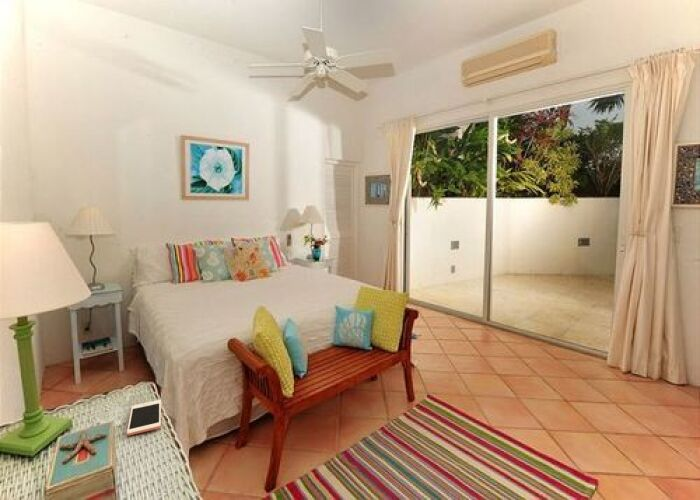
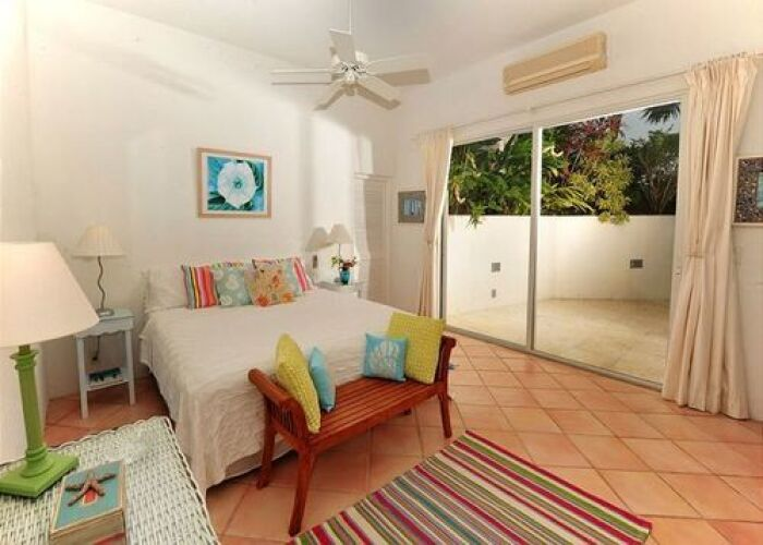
- cell phone (145, 416)
